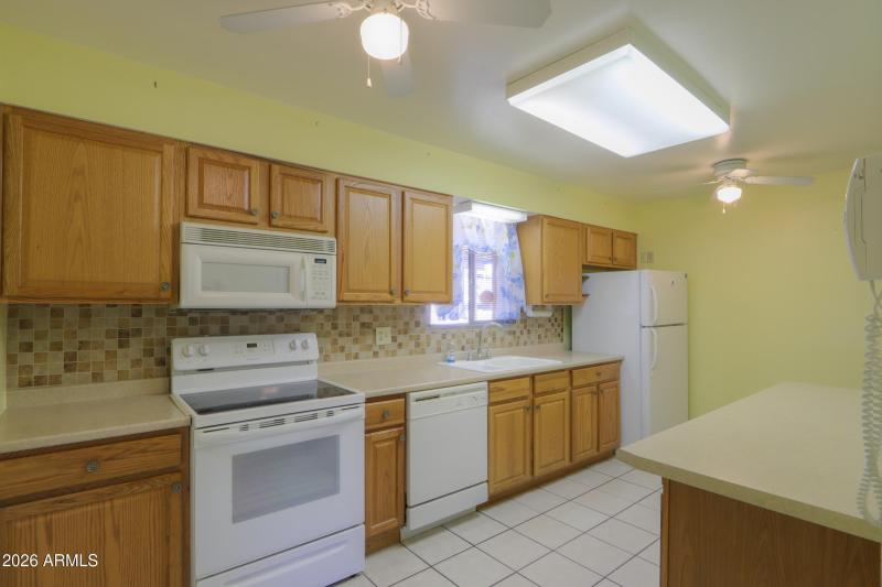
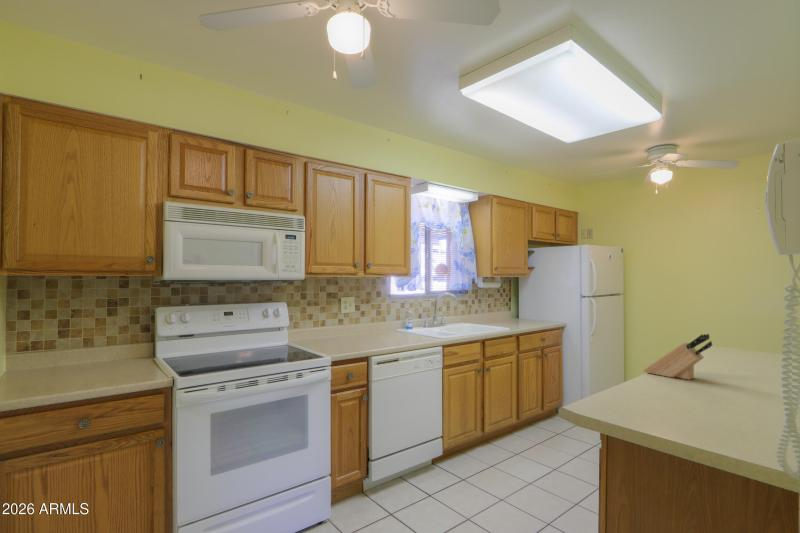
+ knife block (677, 353)
